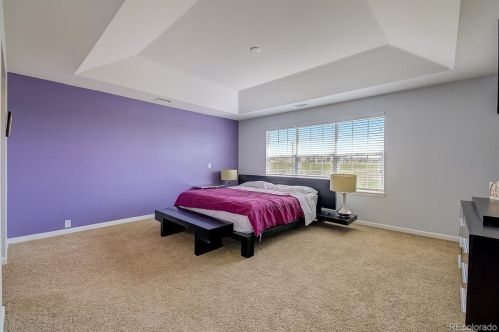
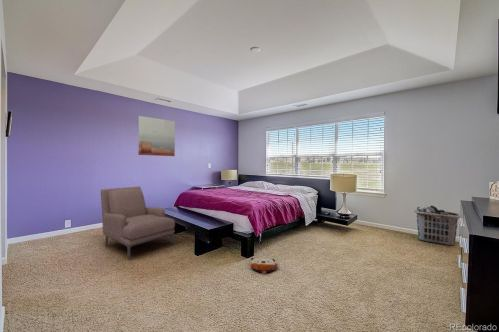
+ plush toy (264, 263)
+ wall art (157, 137)
+ armchair (136, 217)
+ clothes hamper (436, 223)
